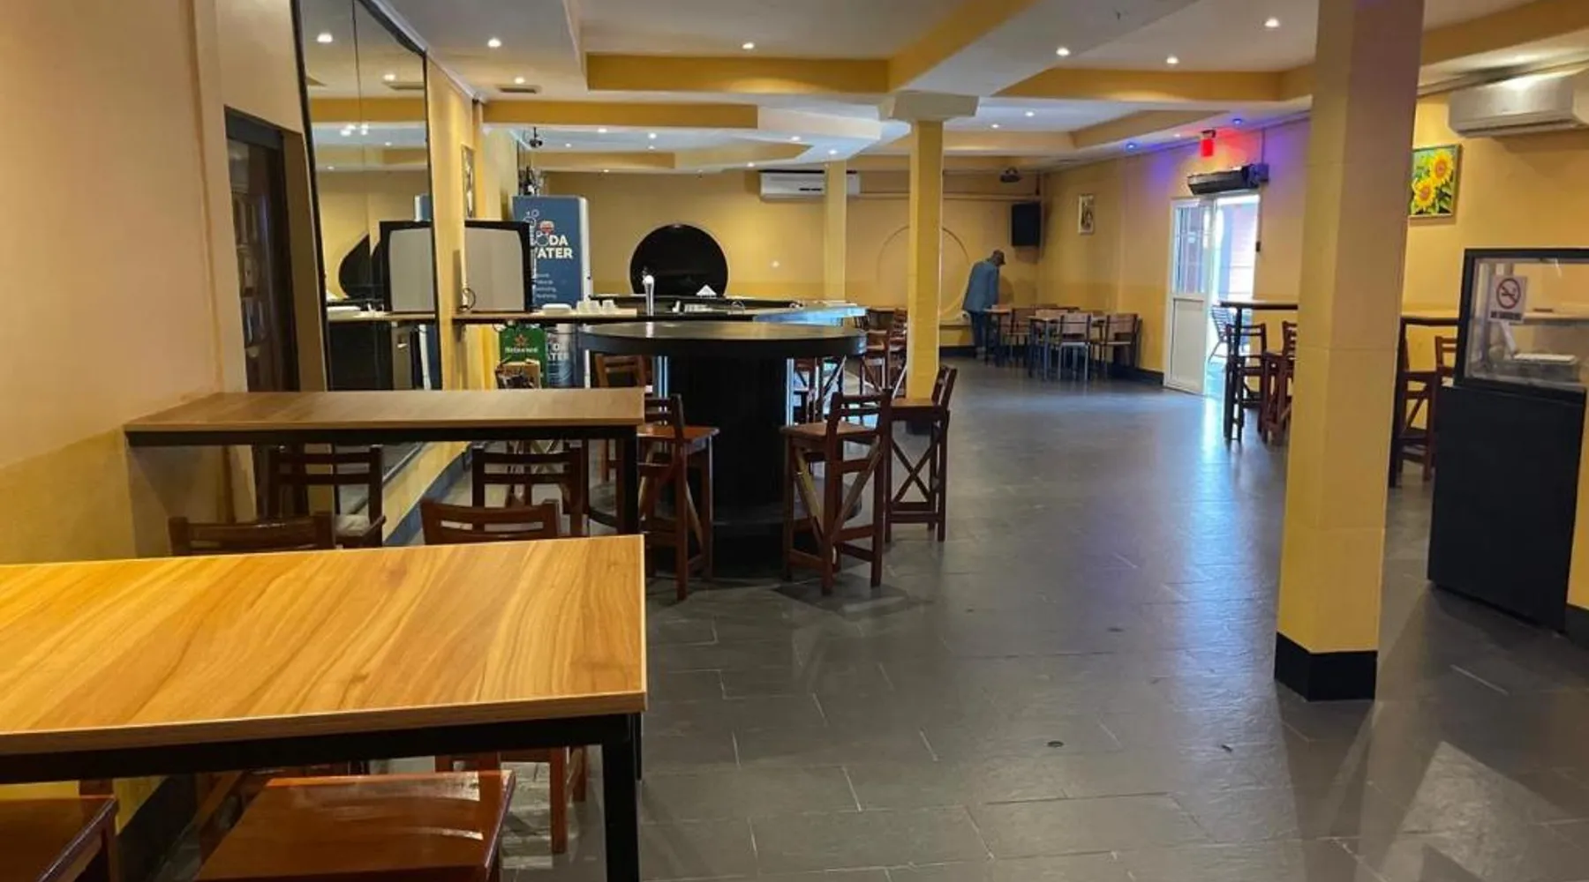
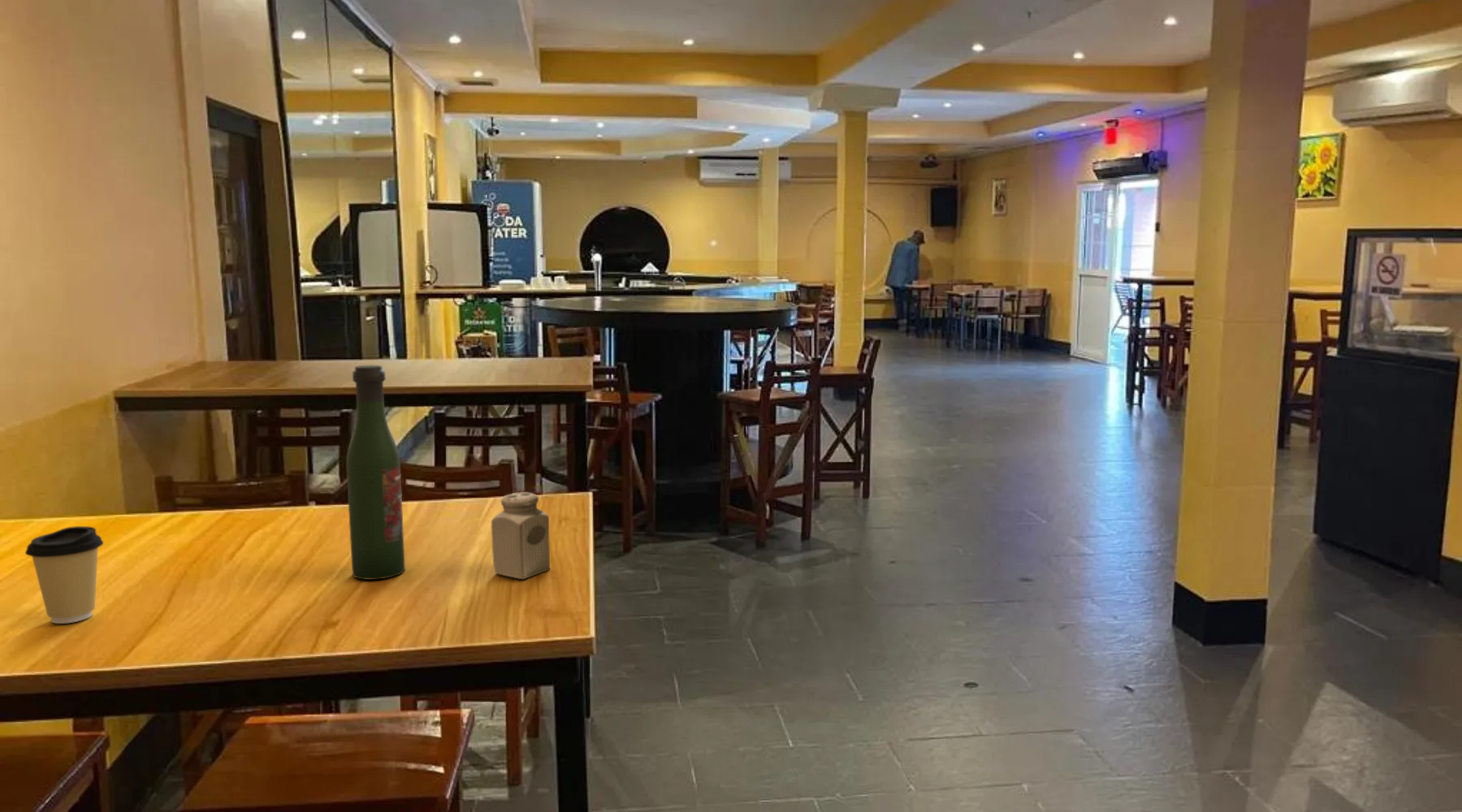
+ beer bottle (374, 470)
+ coffee cup (67, 575)
+ salt shaker (521, 533)
